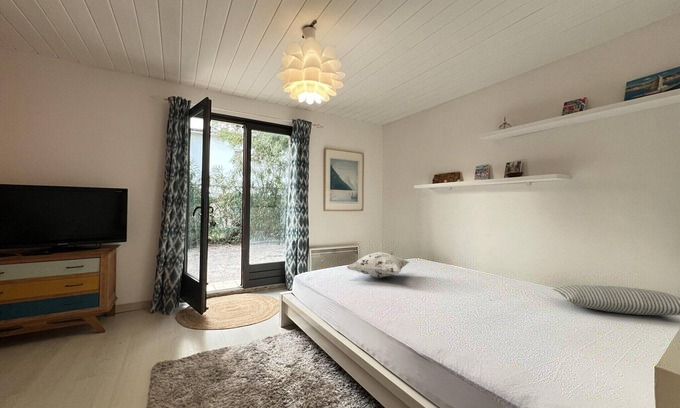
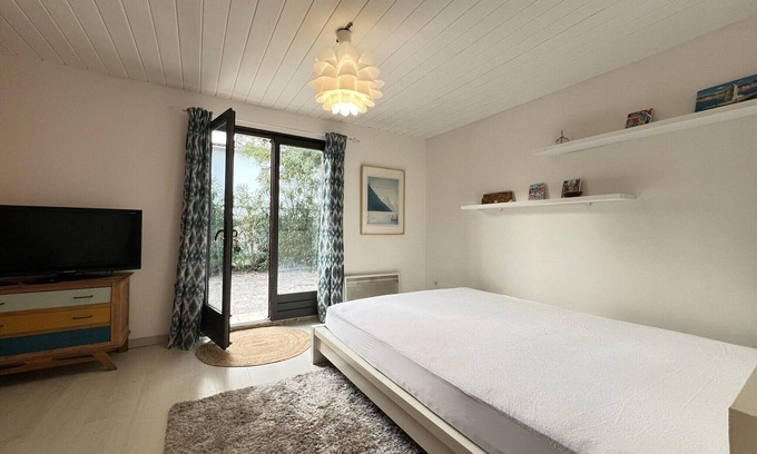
- pillow (620, 299)
- decorative pillow (379, 264)
